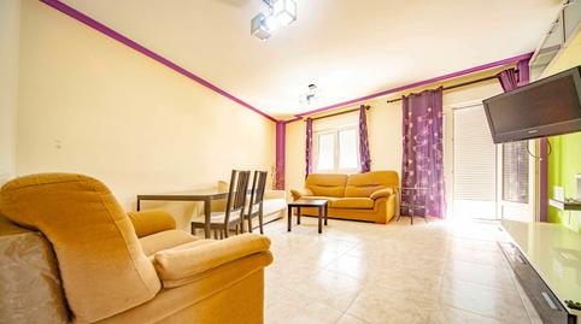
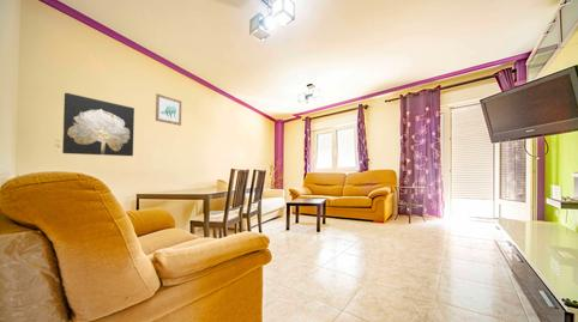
+ wall art (169, 110)
+ wall art (102, 128)
